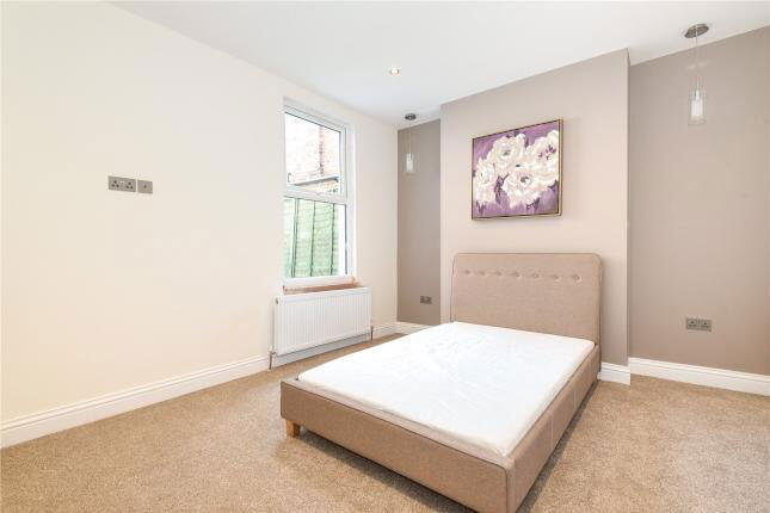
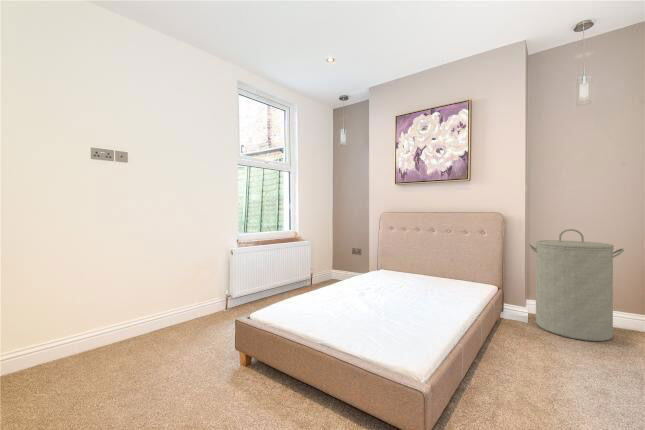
+ laundry hamper (572, 279)
